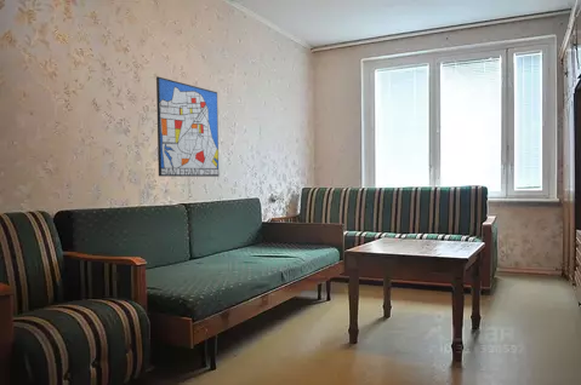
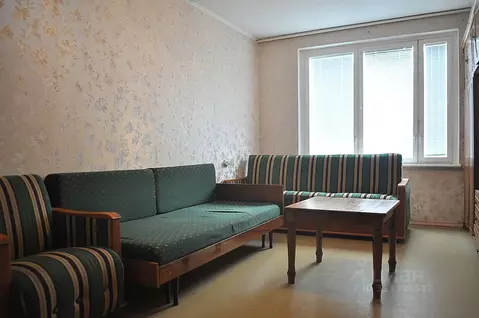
- wall art (189, 131)
